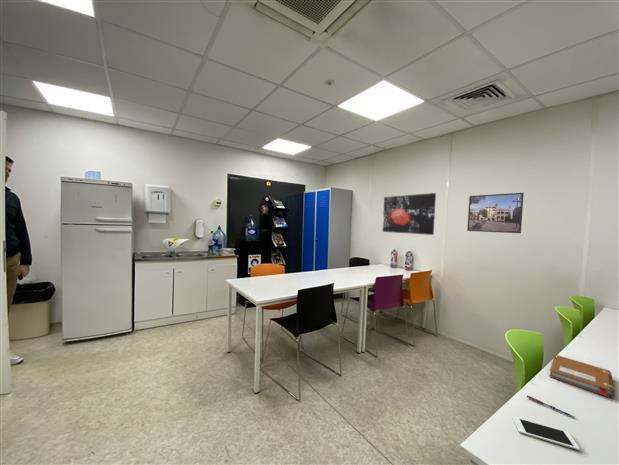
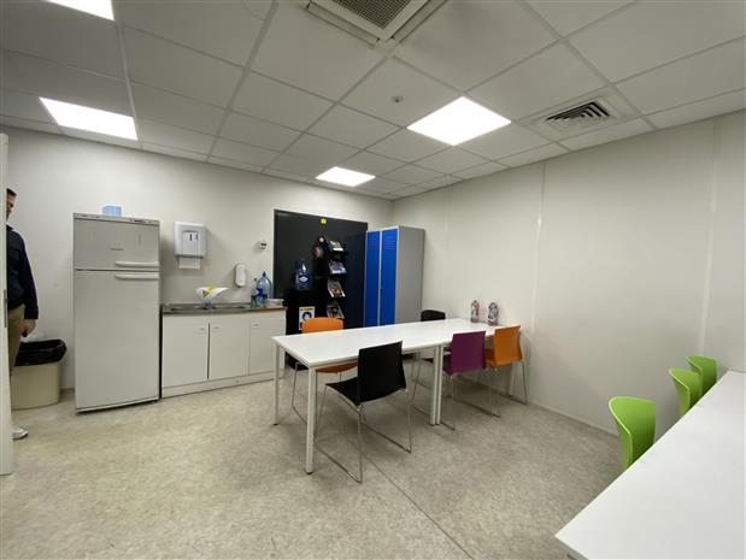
- wall art (406, 214)
- notebook (580, 374)
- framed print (493, 213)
- cell phone (543, 432)
- pen (549, 405)
